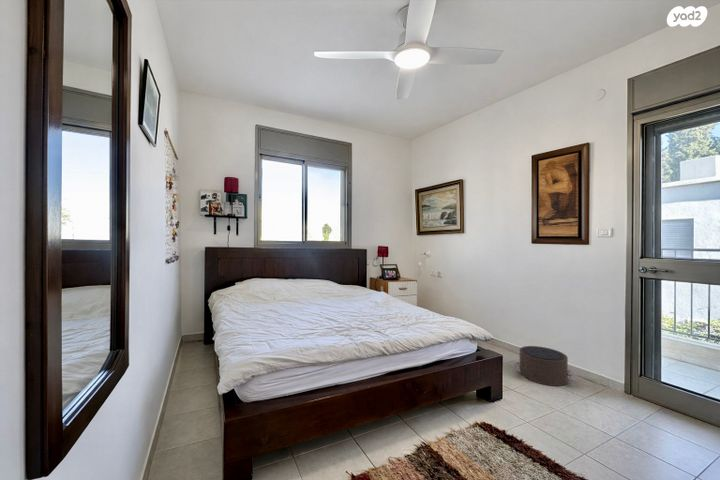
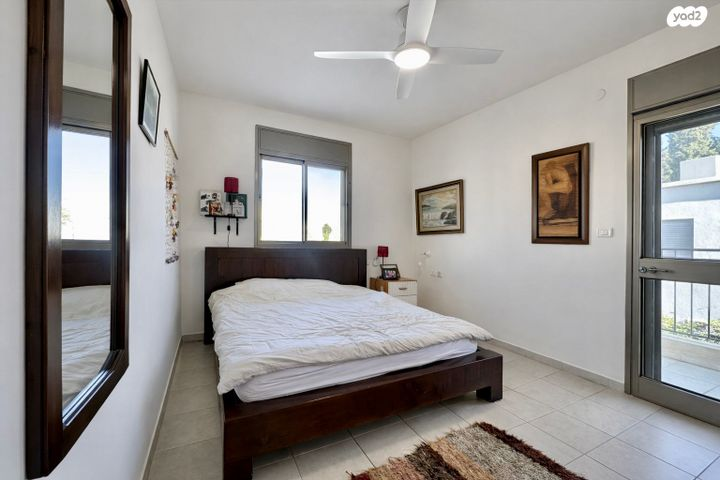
- pouf (542, 365)
